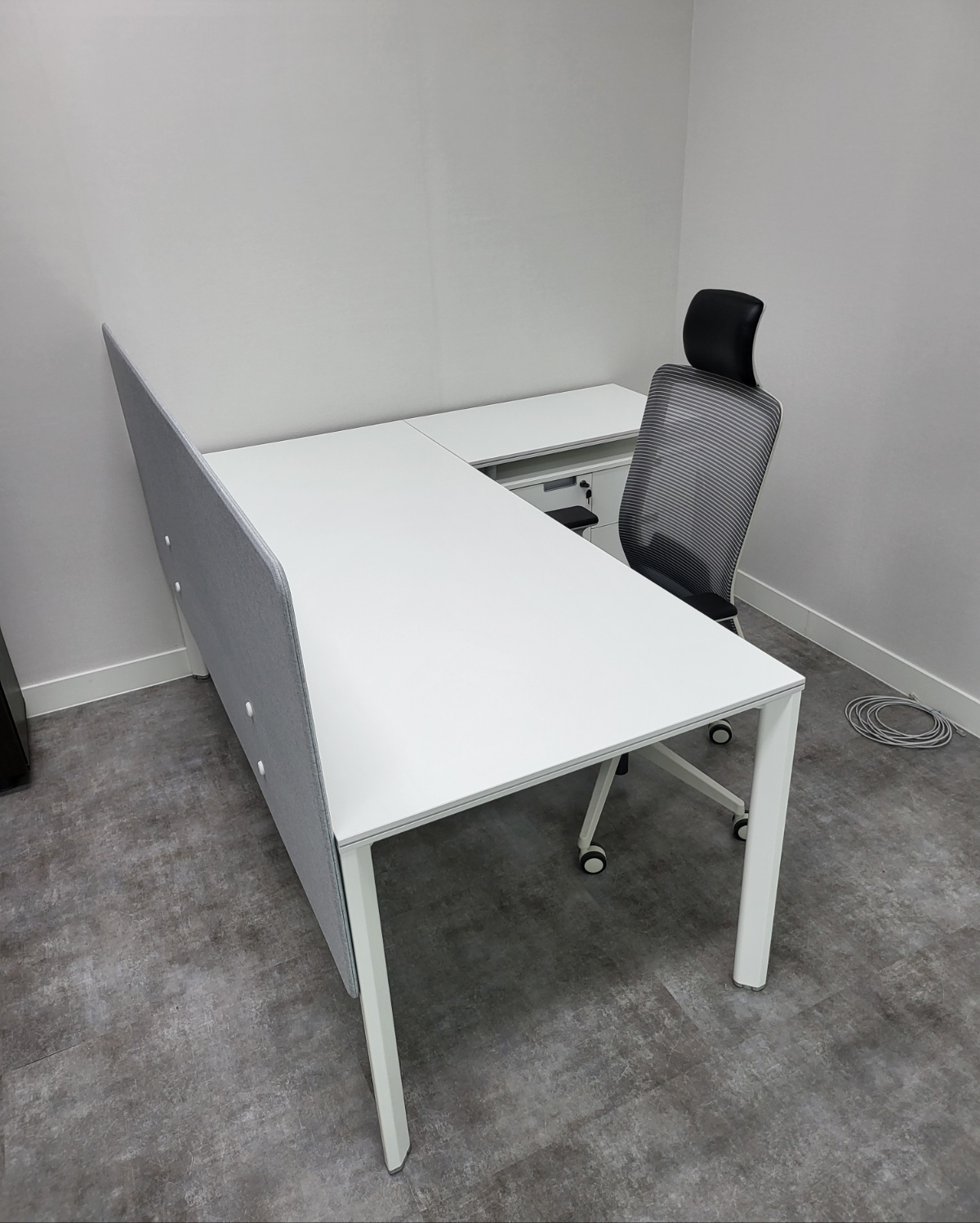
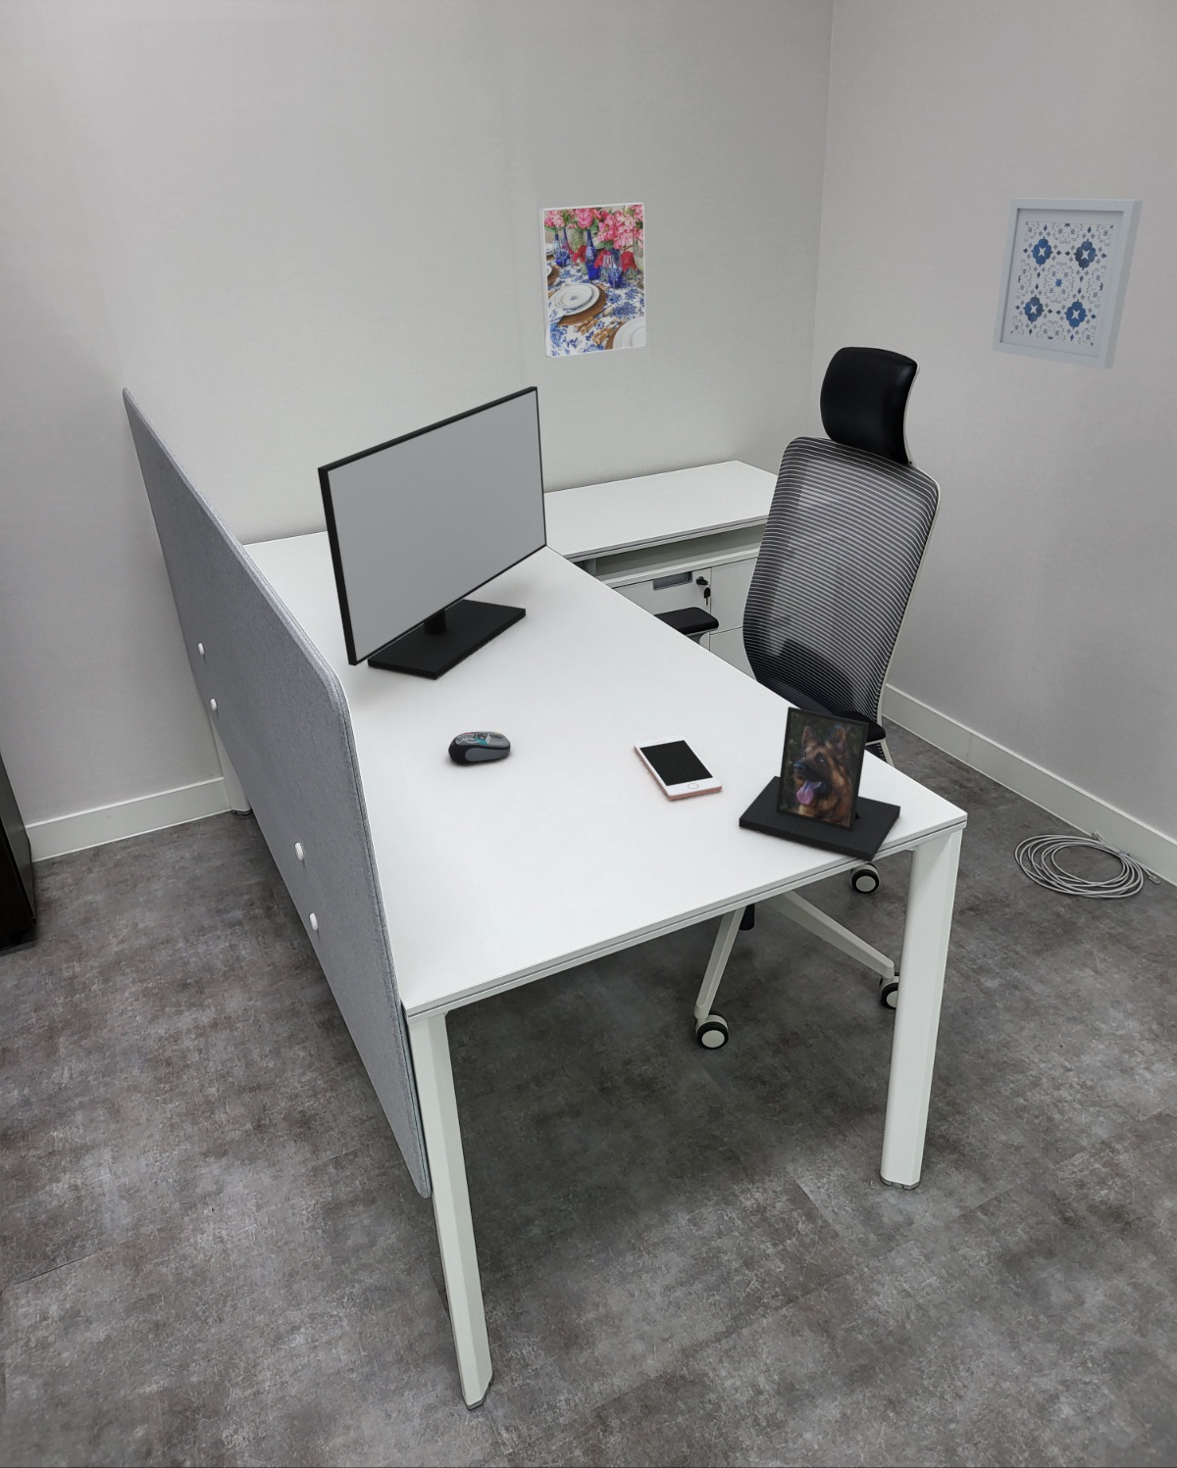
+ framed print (593, 280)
+ wall art (1061, 281)
+ photo frame (823, 769)
+ computer mouse (479, 744)
+ monitor (438, 535)
+ cell phone (676, 766)
